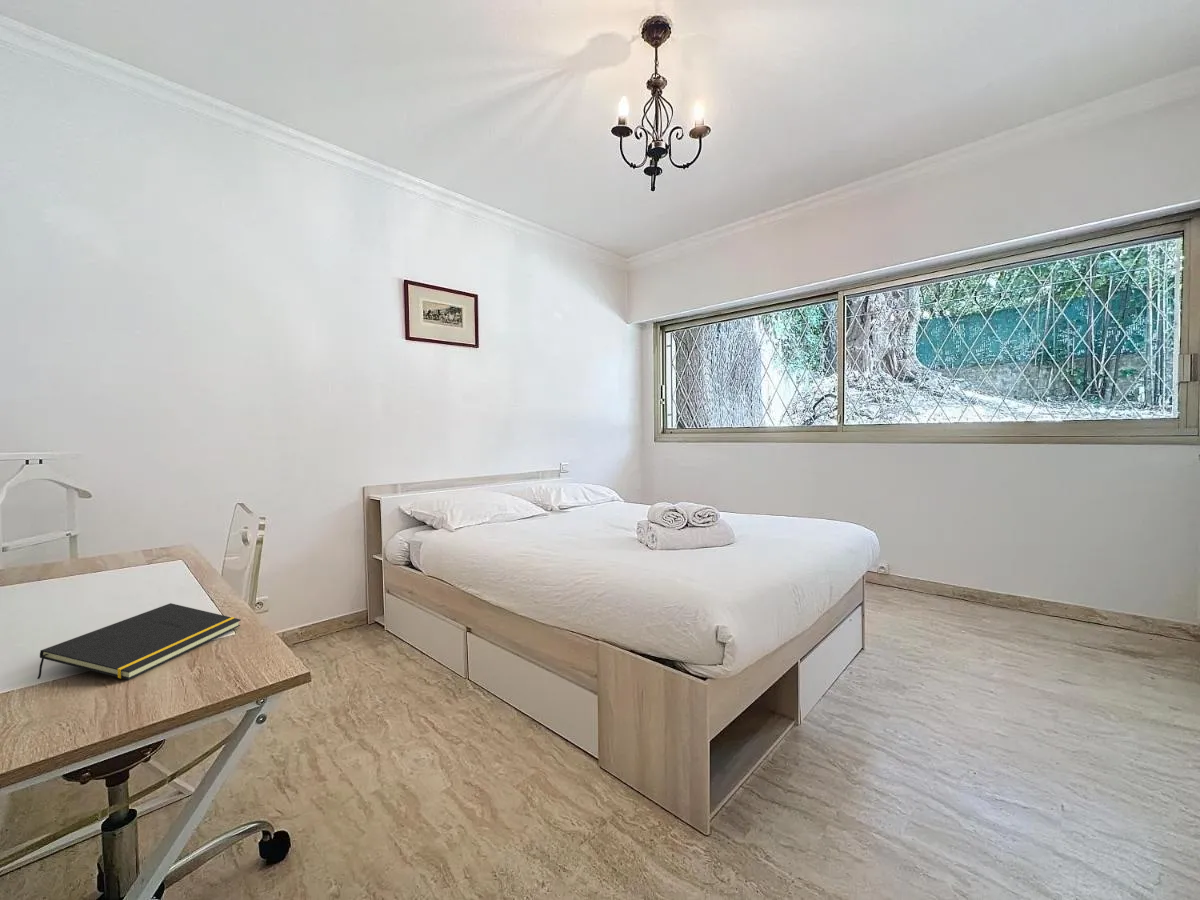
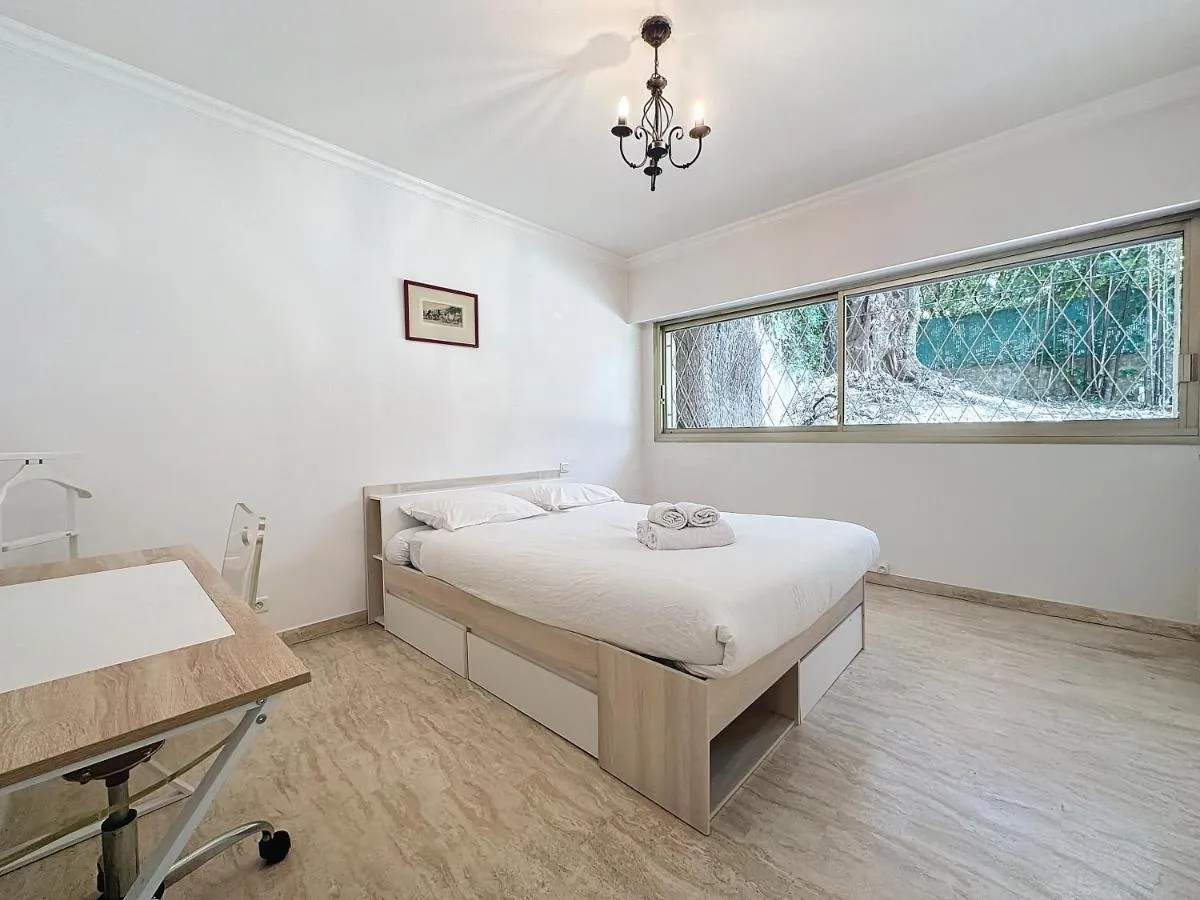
- notepad (151, 636)
